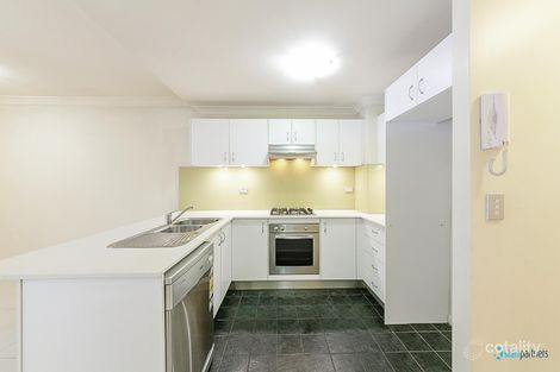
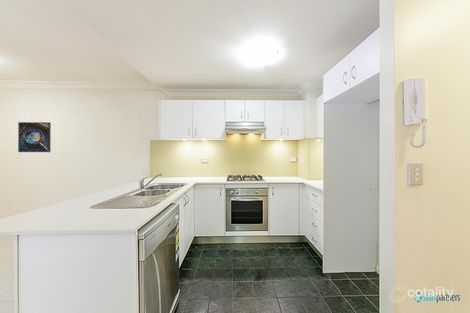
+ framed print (34, 137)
